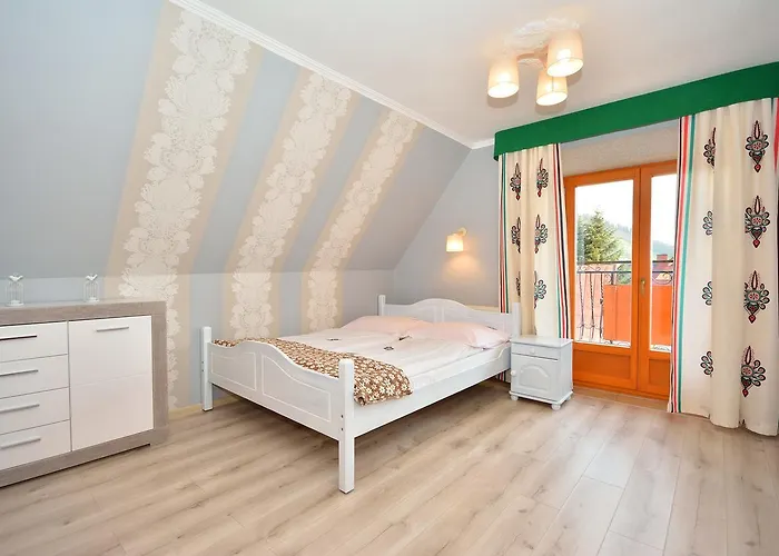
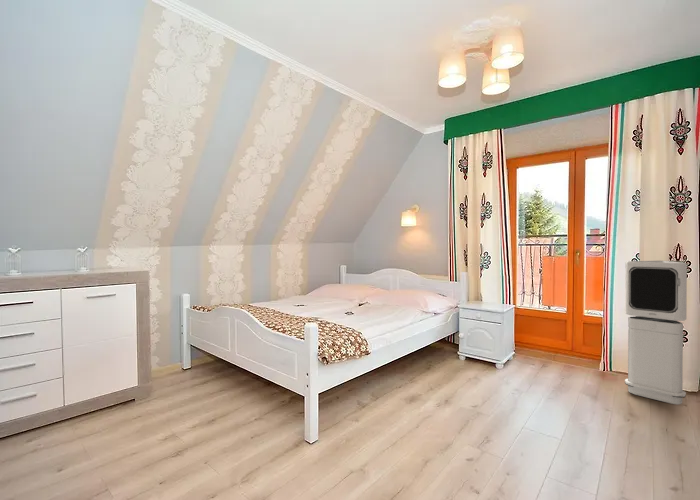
+ air purifier (657, 327)
